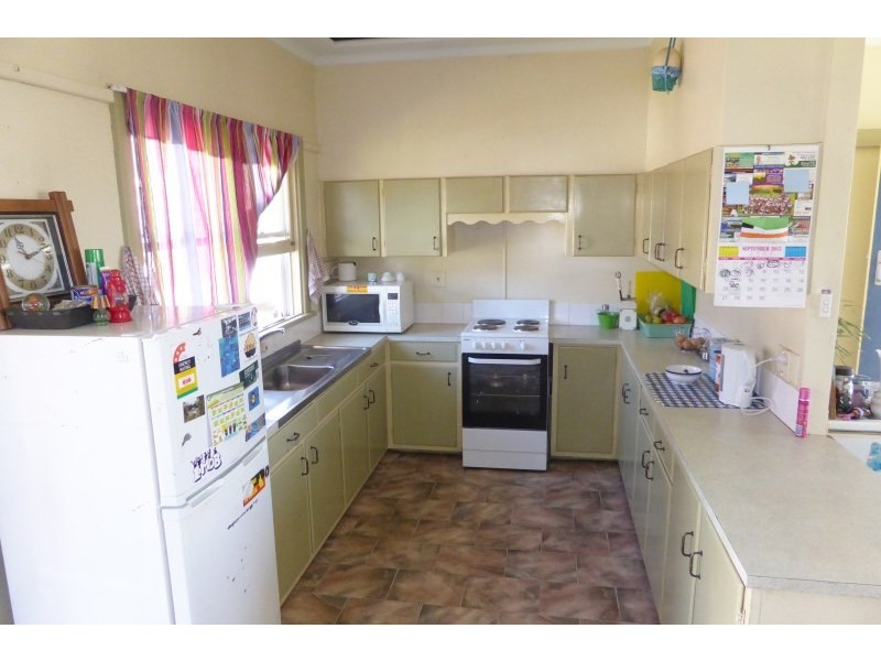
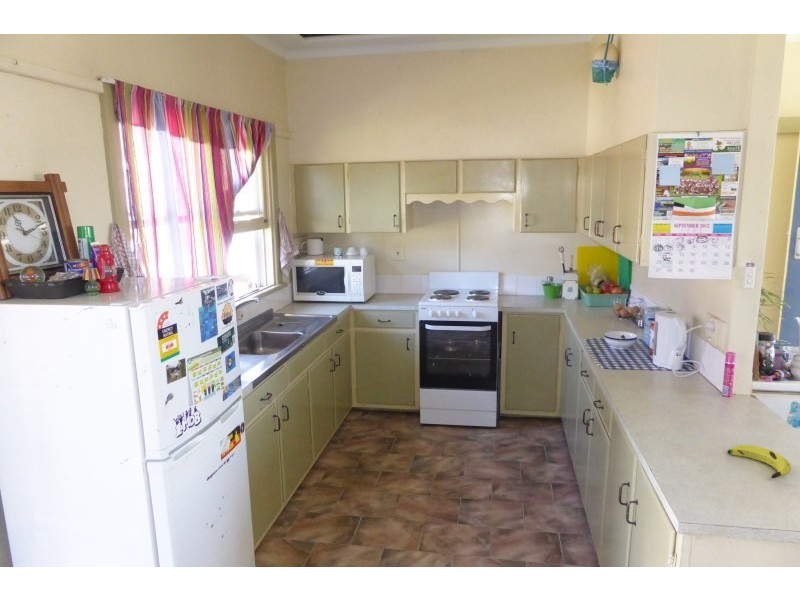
+ banana (757, 458)
